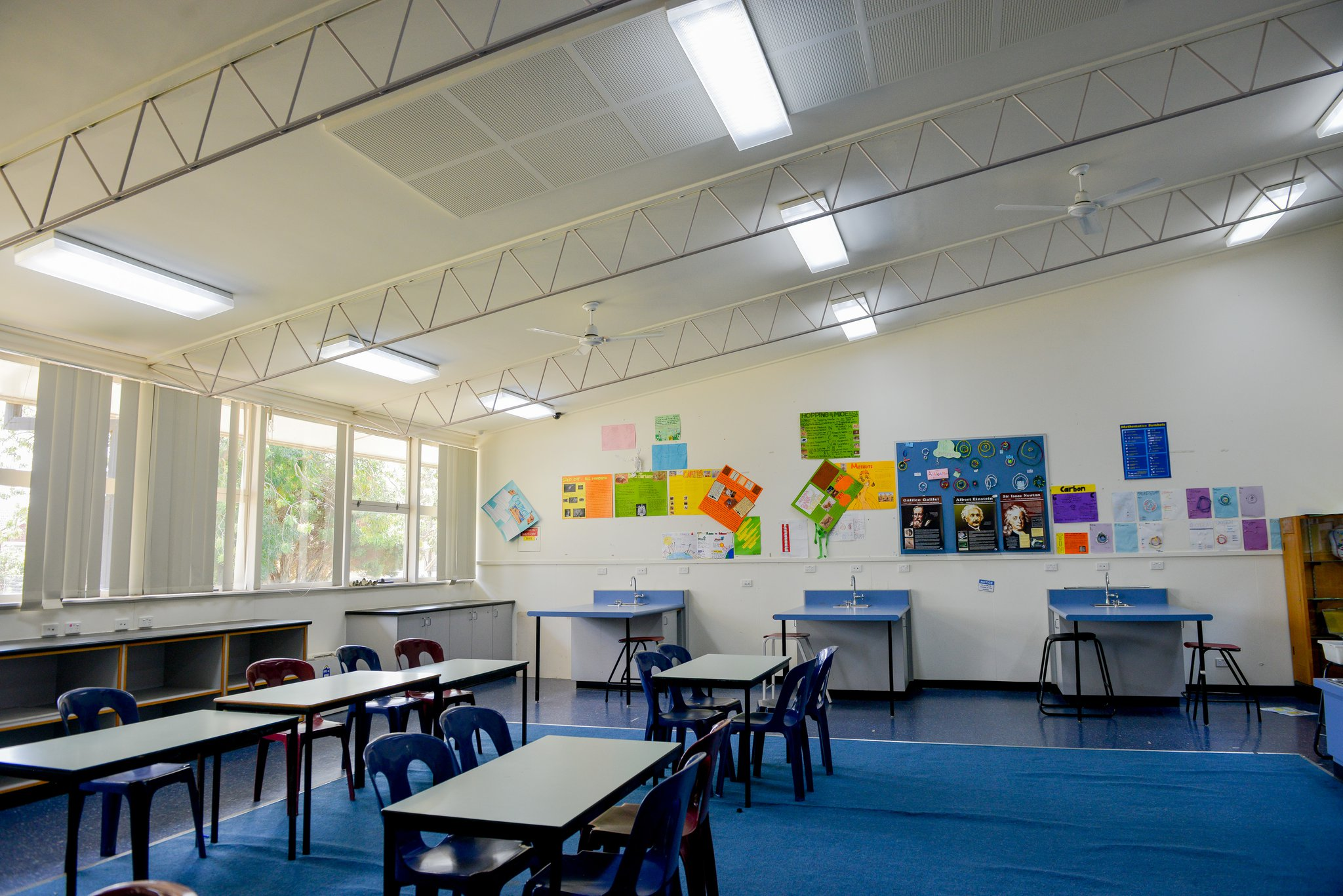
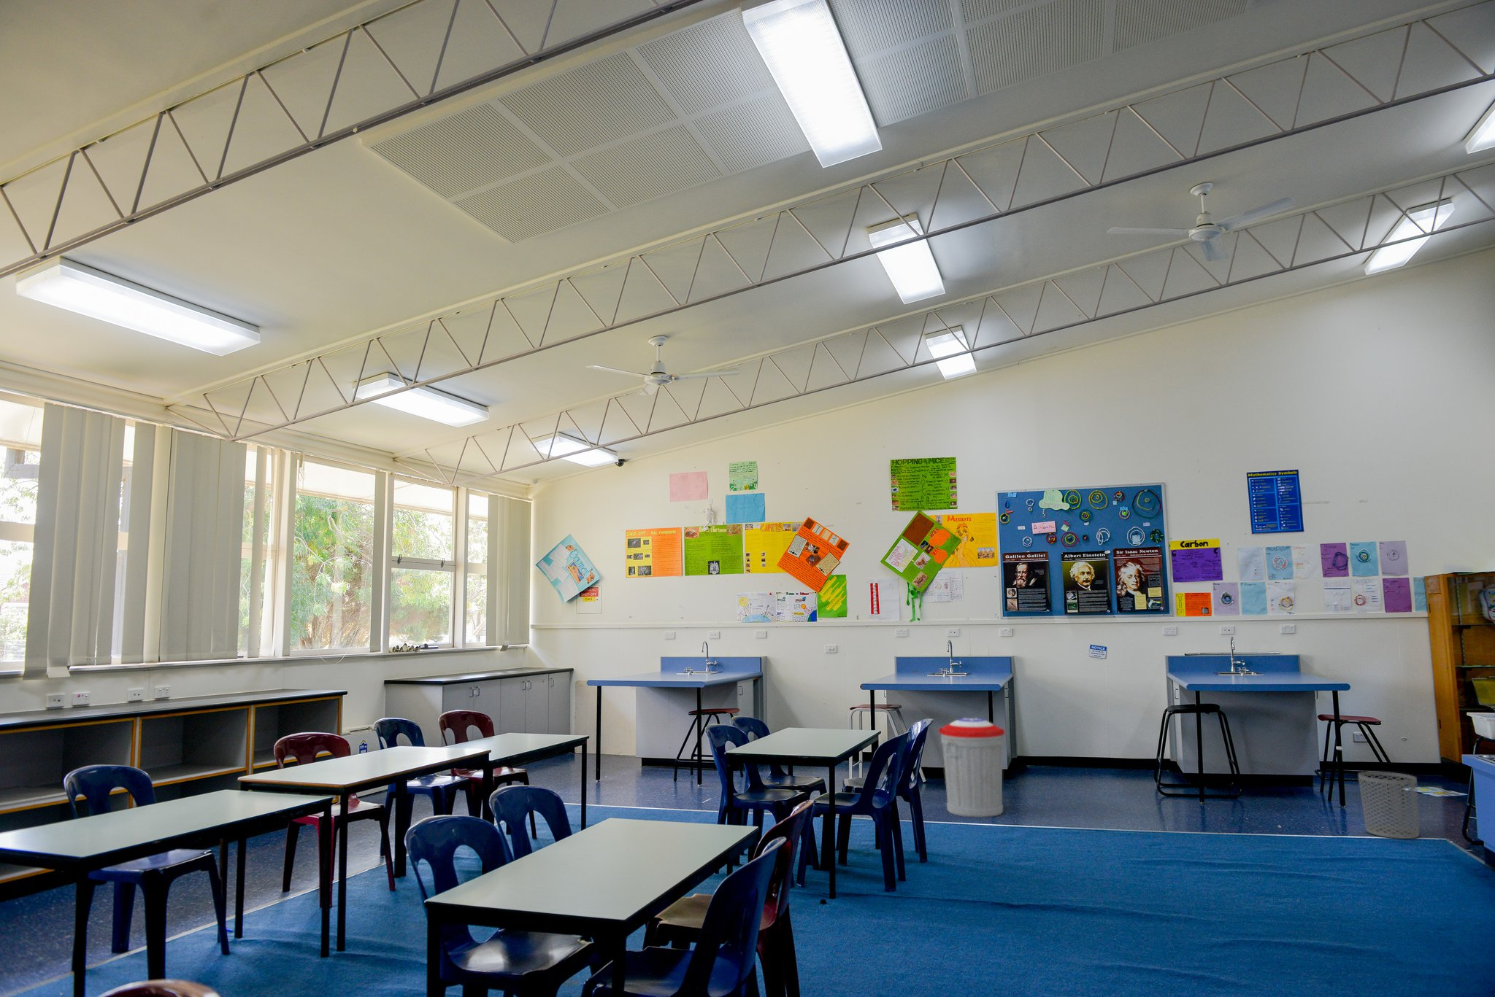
+ trash can (972, 764)
+ waste bin (1390, 804)
